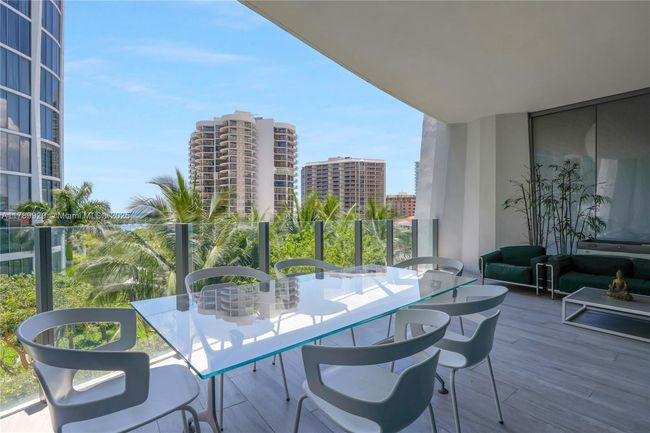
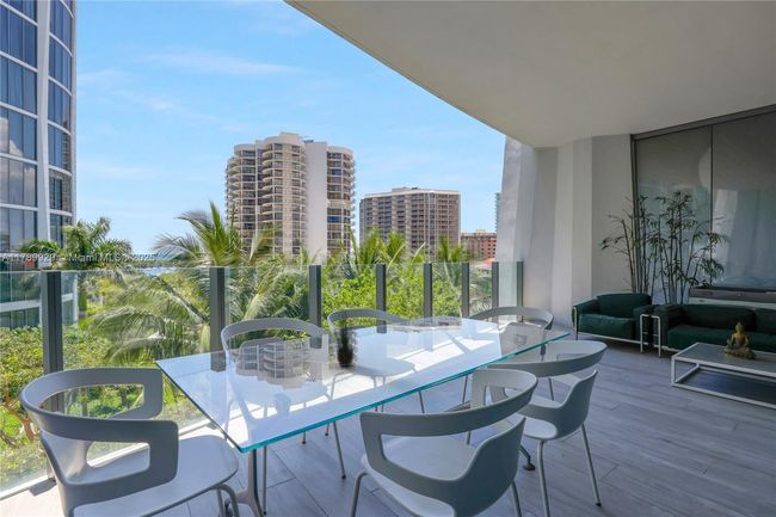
+ potted plant (343, 330)
